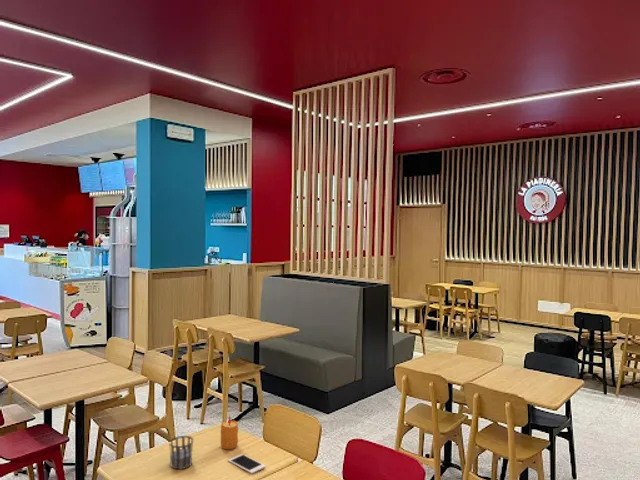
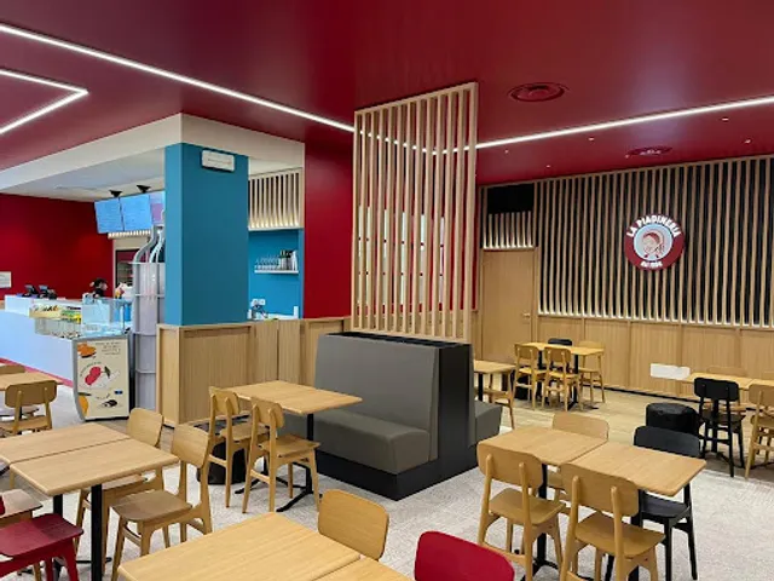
- candle (229, 430)
- cell phone (246, 463)
- cup (181, 452)
